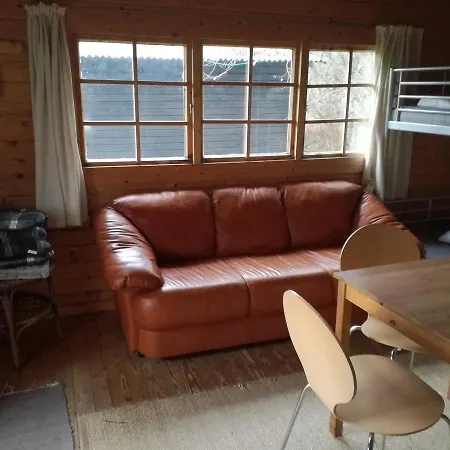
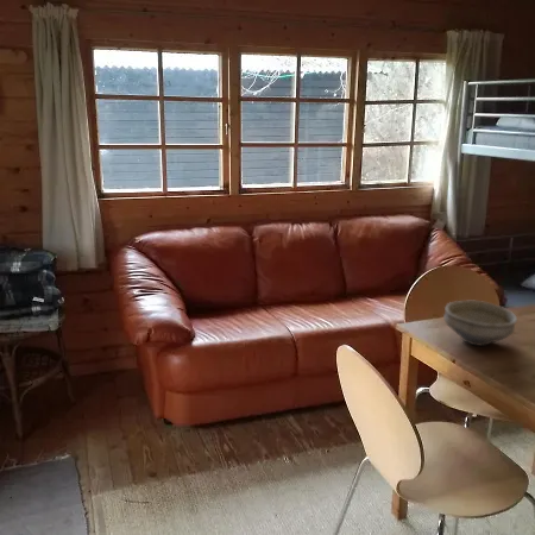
+ bowl (478, 325)
